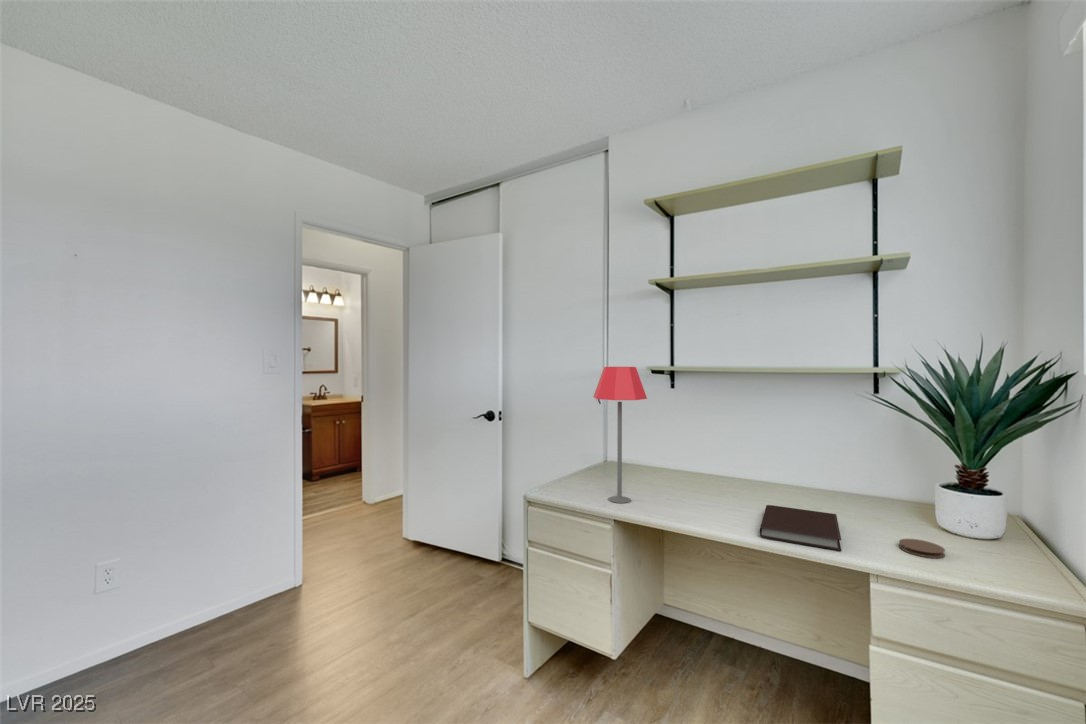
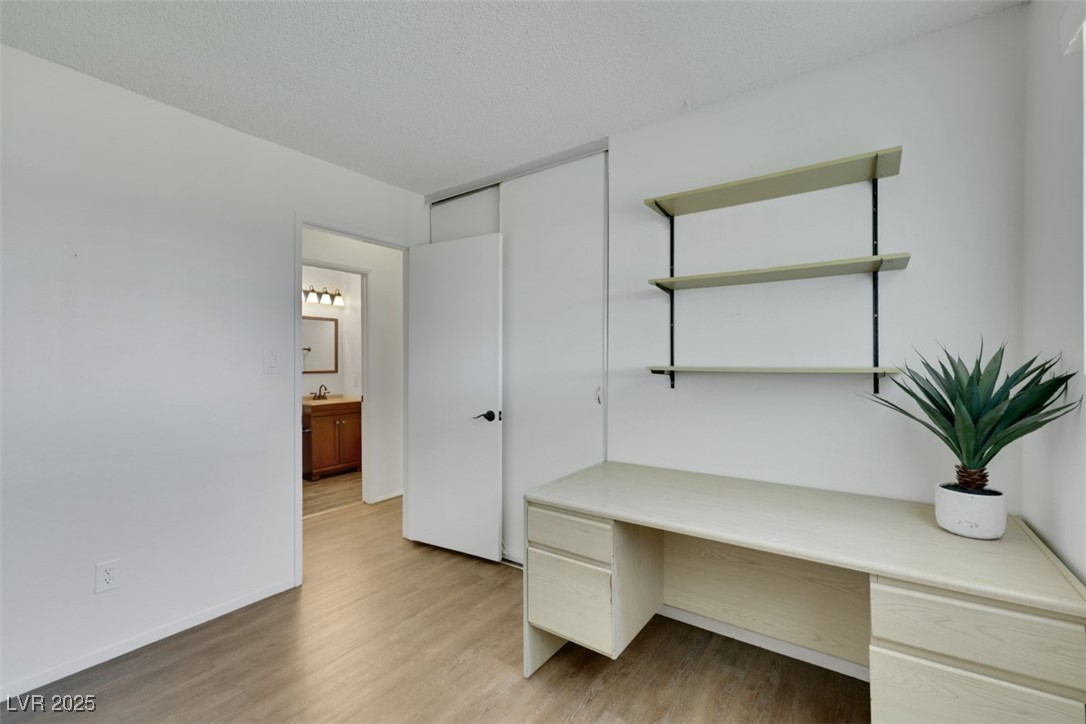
- table lamp (619, 433)
- notebook (799, 525)
- coaster (921, 547)
